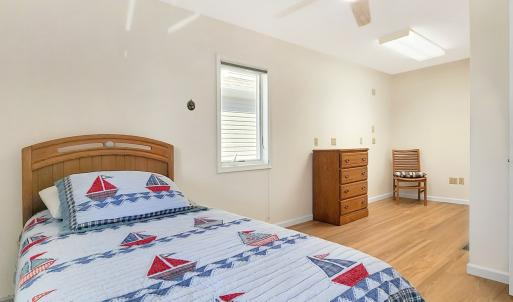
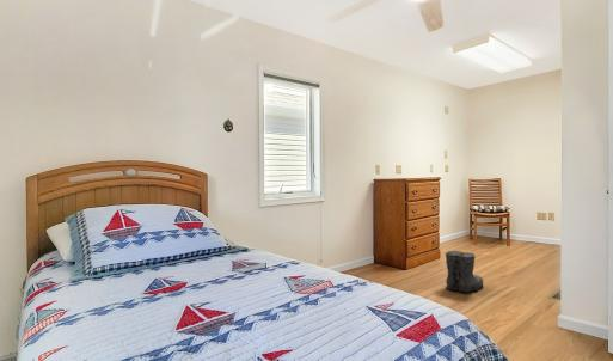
+ boots (464, 269)
